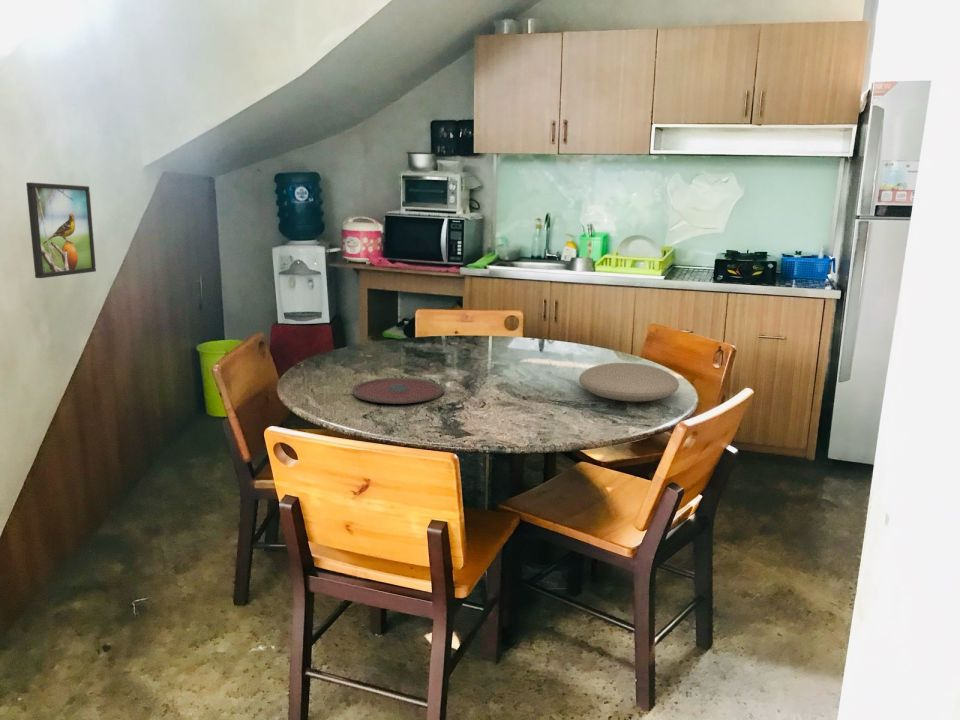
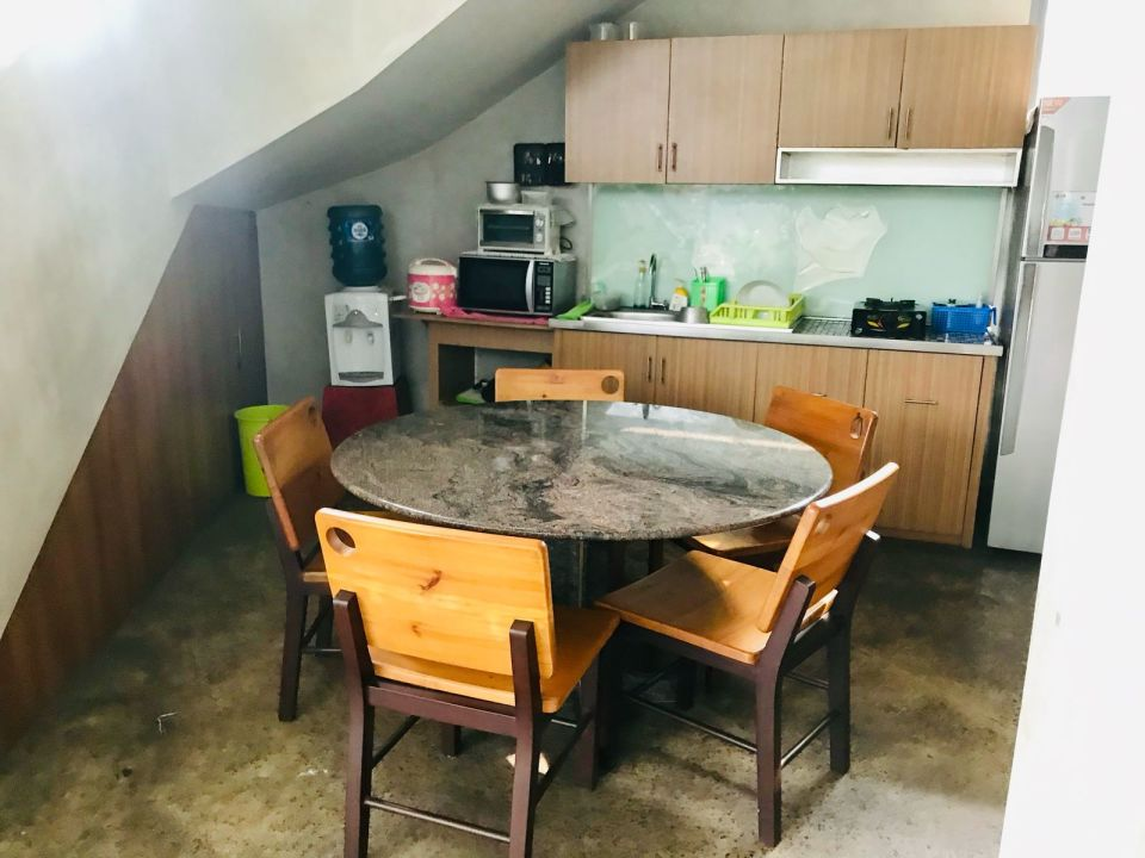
- plate (628, 381)
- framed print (63, 230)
- plate (398, 388)
